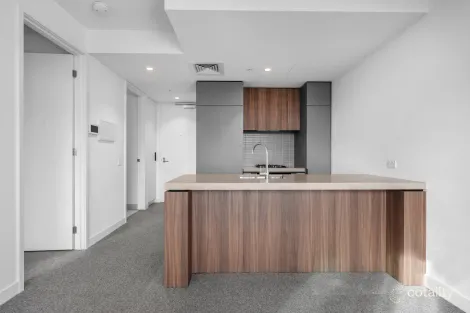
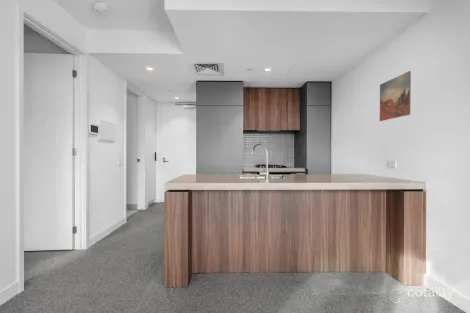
+ wall art (393, 98)
